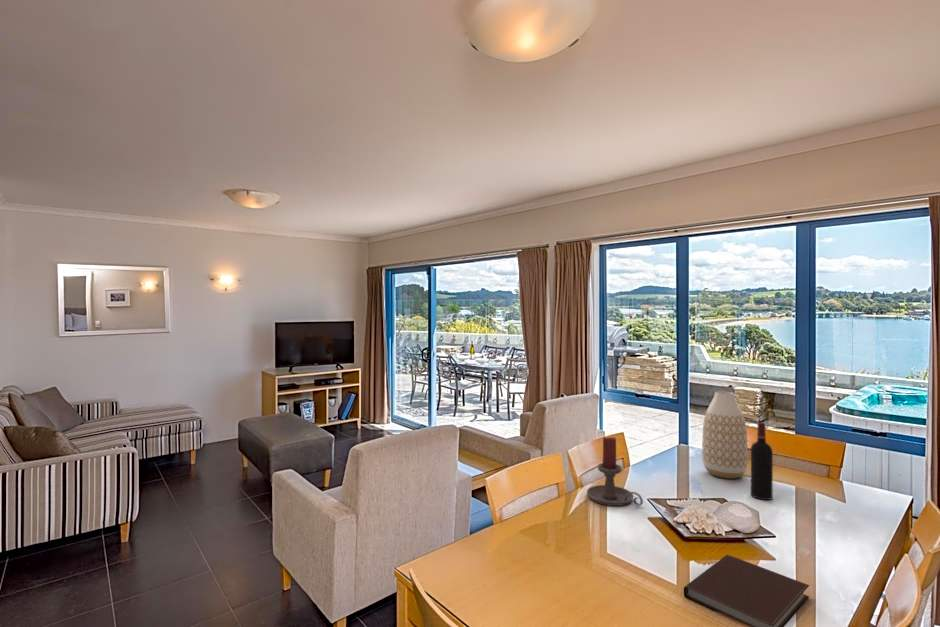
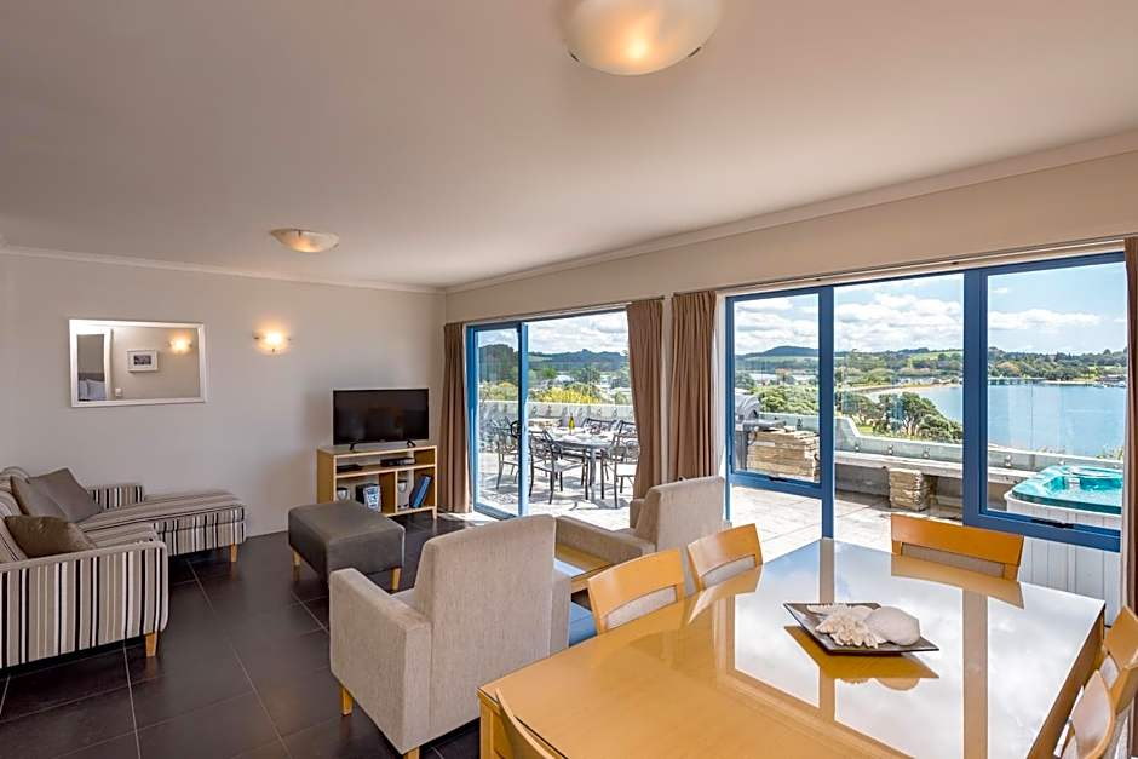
- wine bottle (761, 459)
- notebook (746, 591)
- vase (724, 433)
- candle holder (615, 469)
